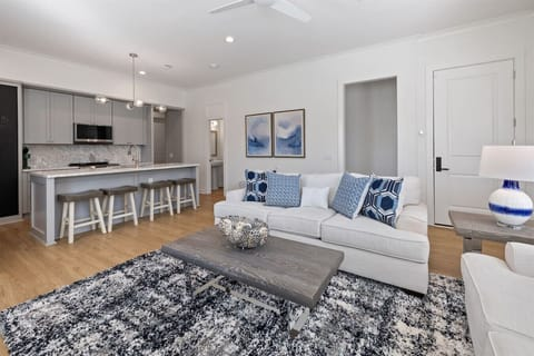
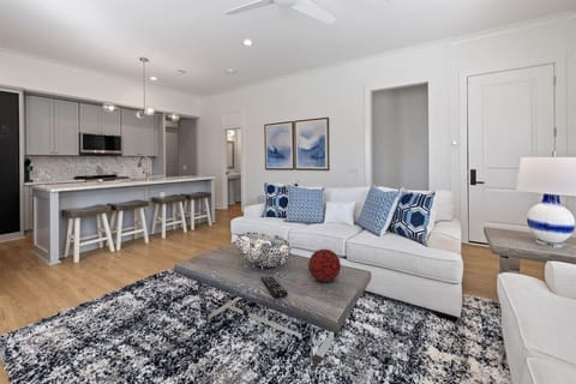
+ decorative orb (324, 265)
+ remote control (272, 284)
